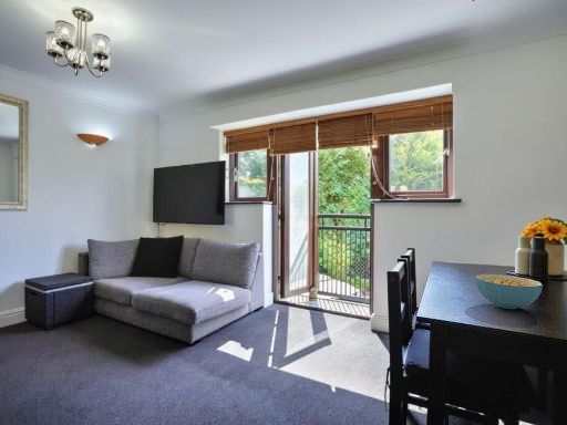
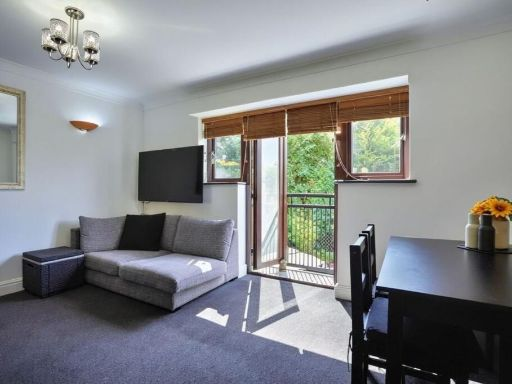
- cereal bowl (506, 292)
